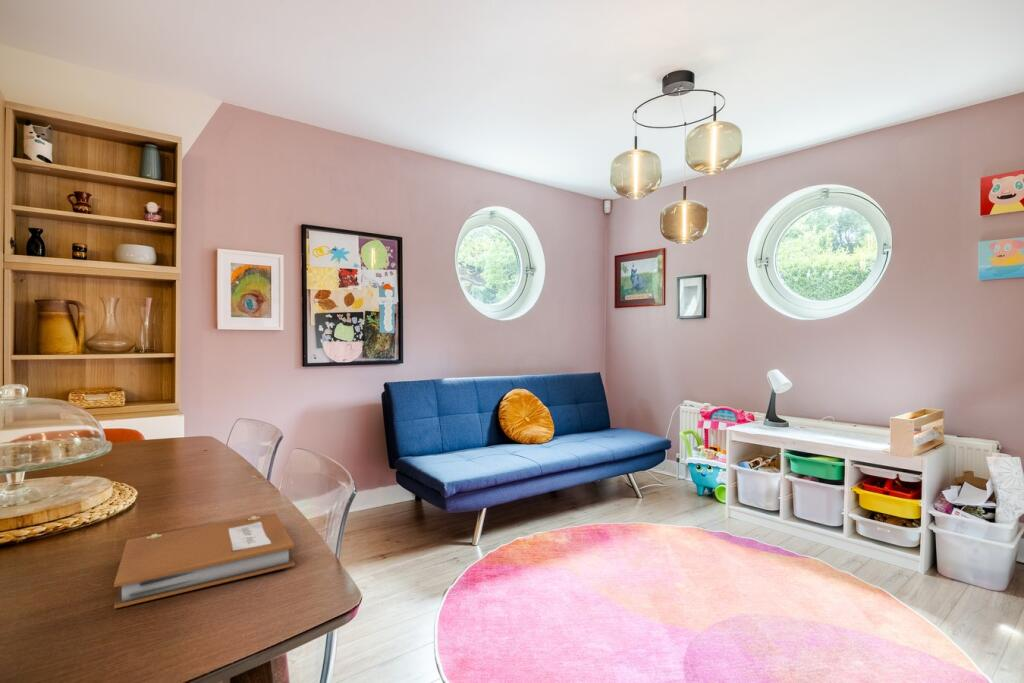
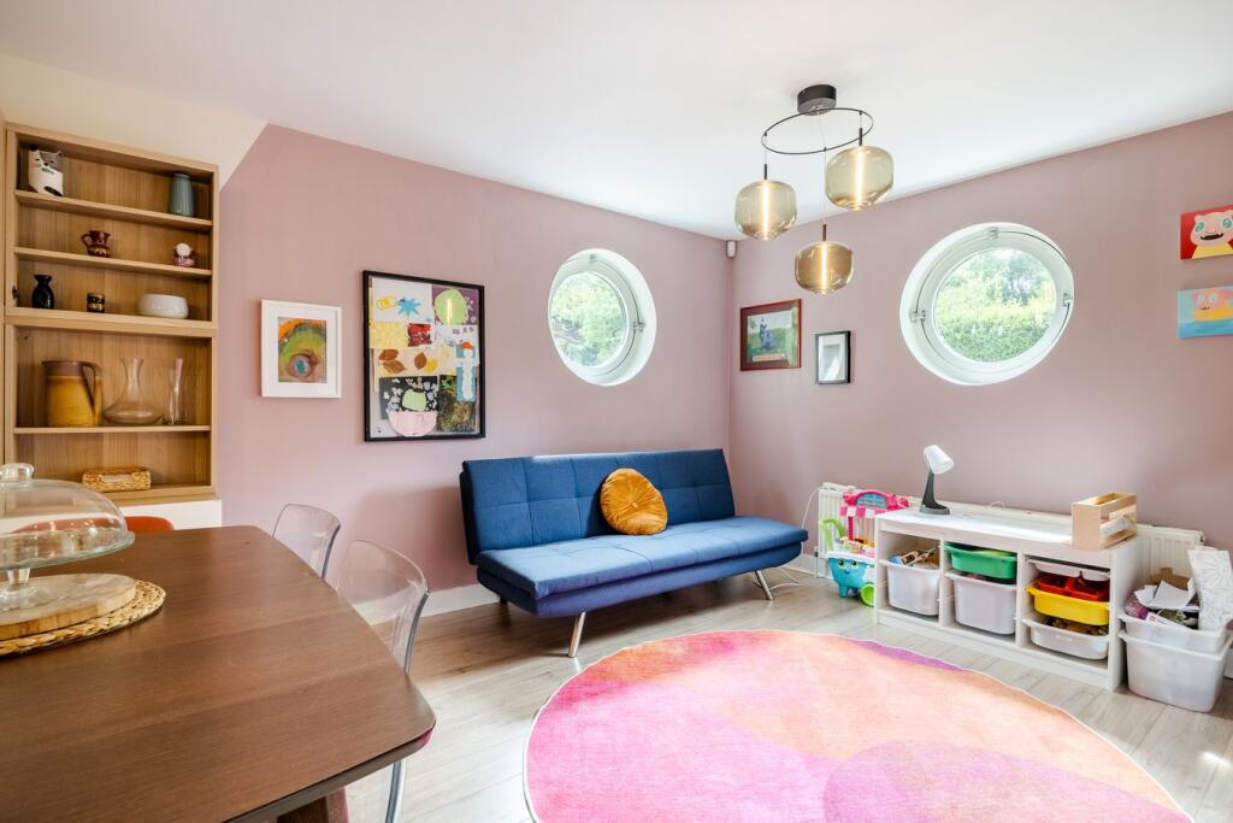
- notebook (213, 550)
